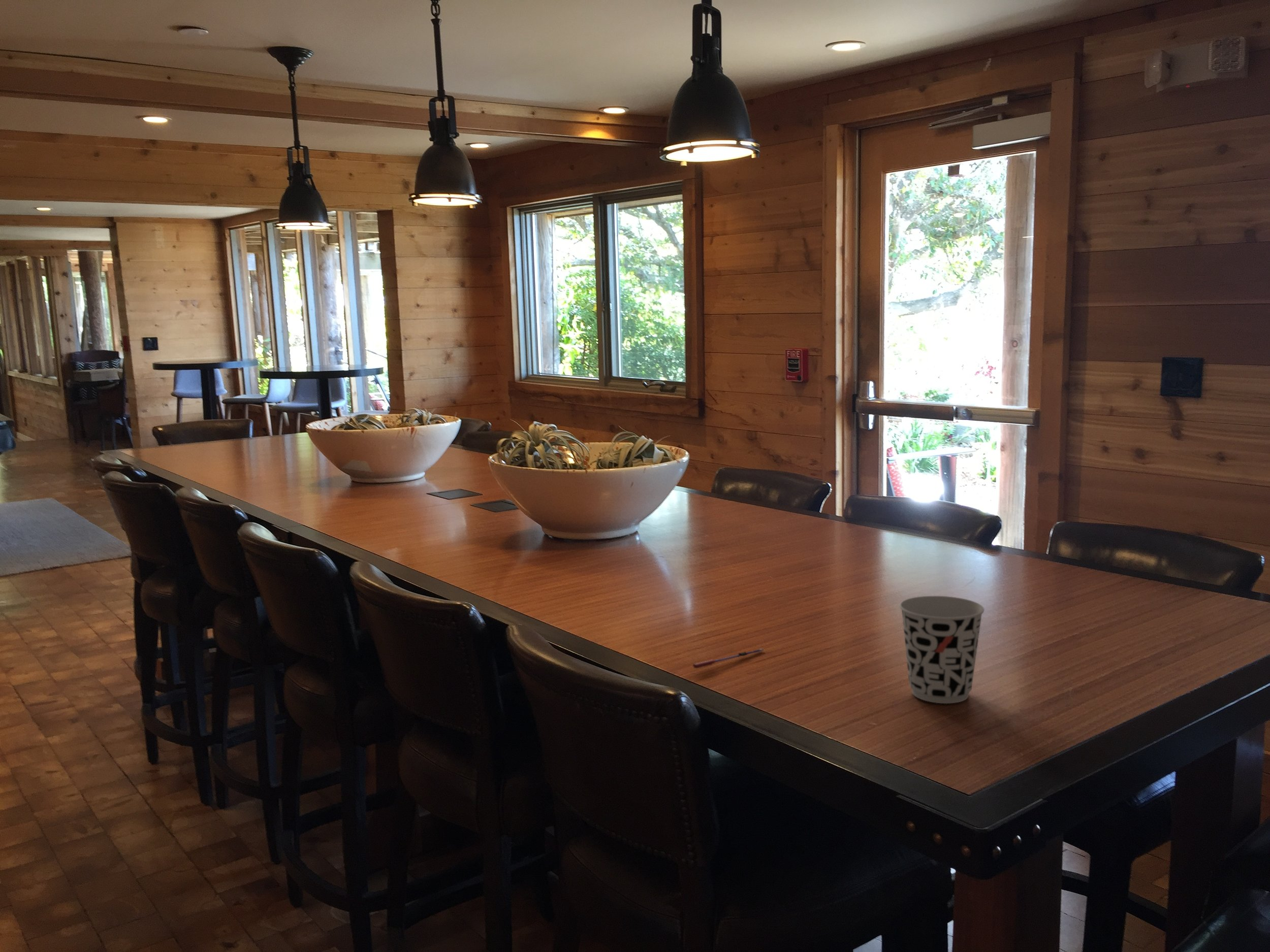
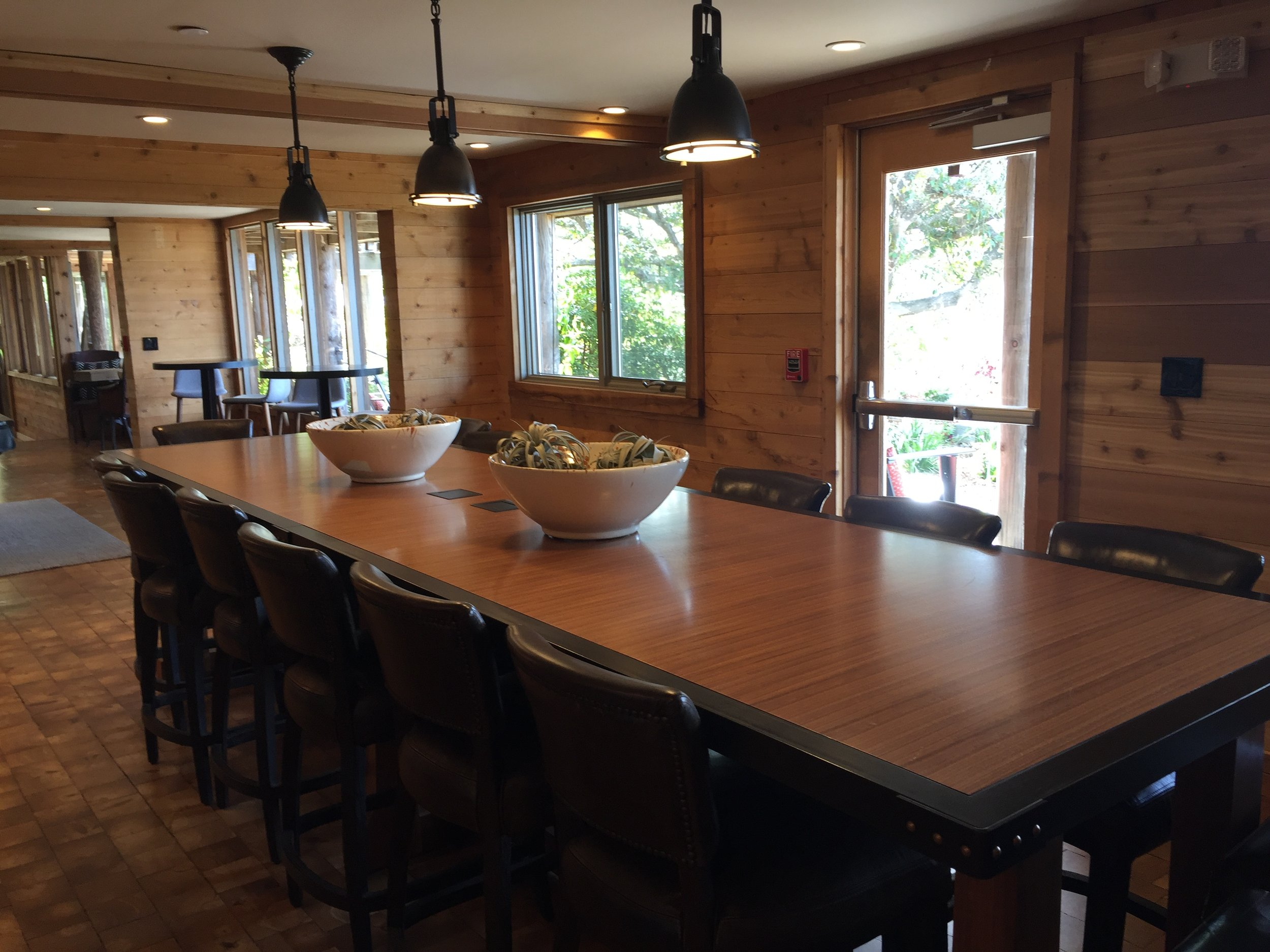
- pen (729, 657)
- cup (940, 650)
